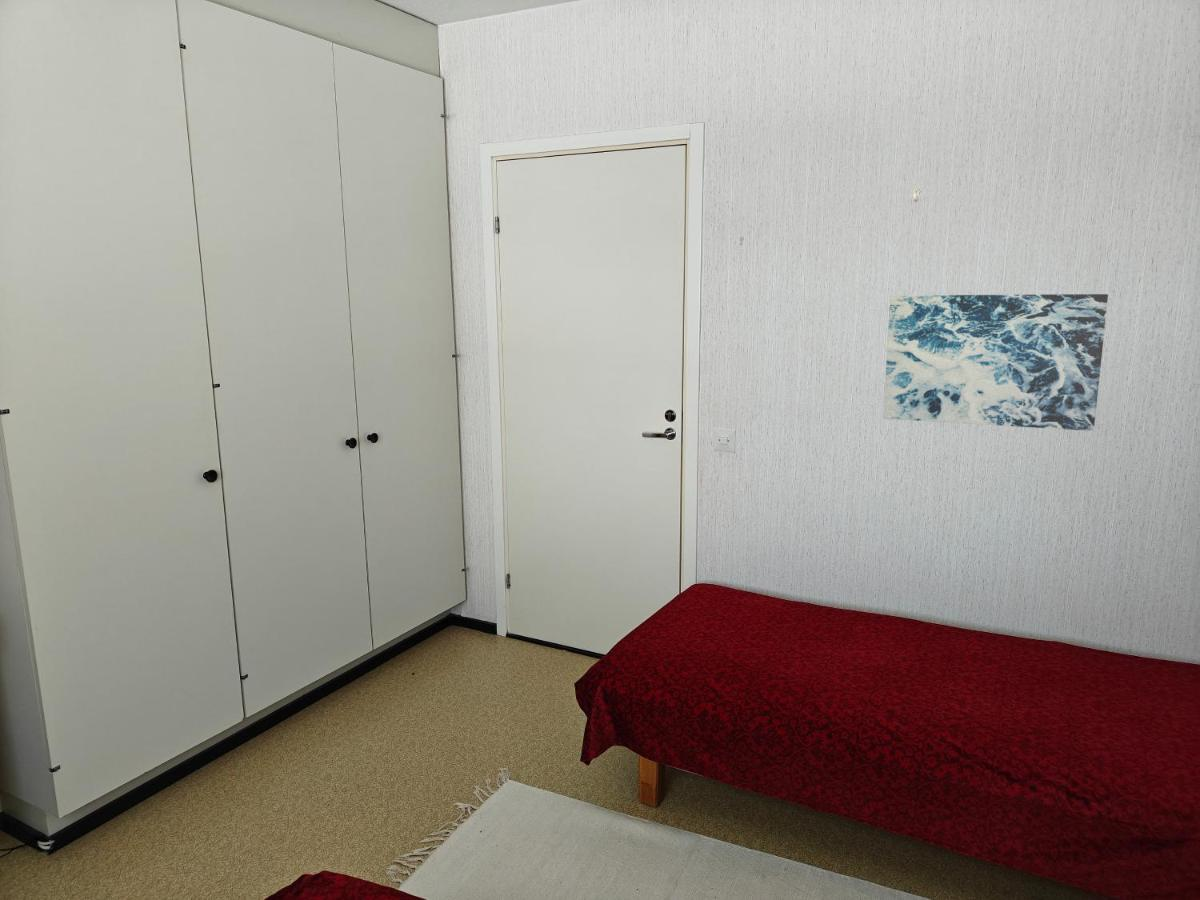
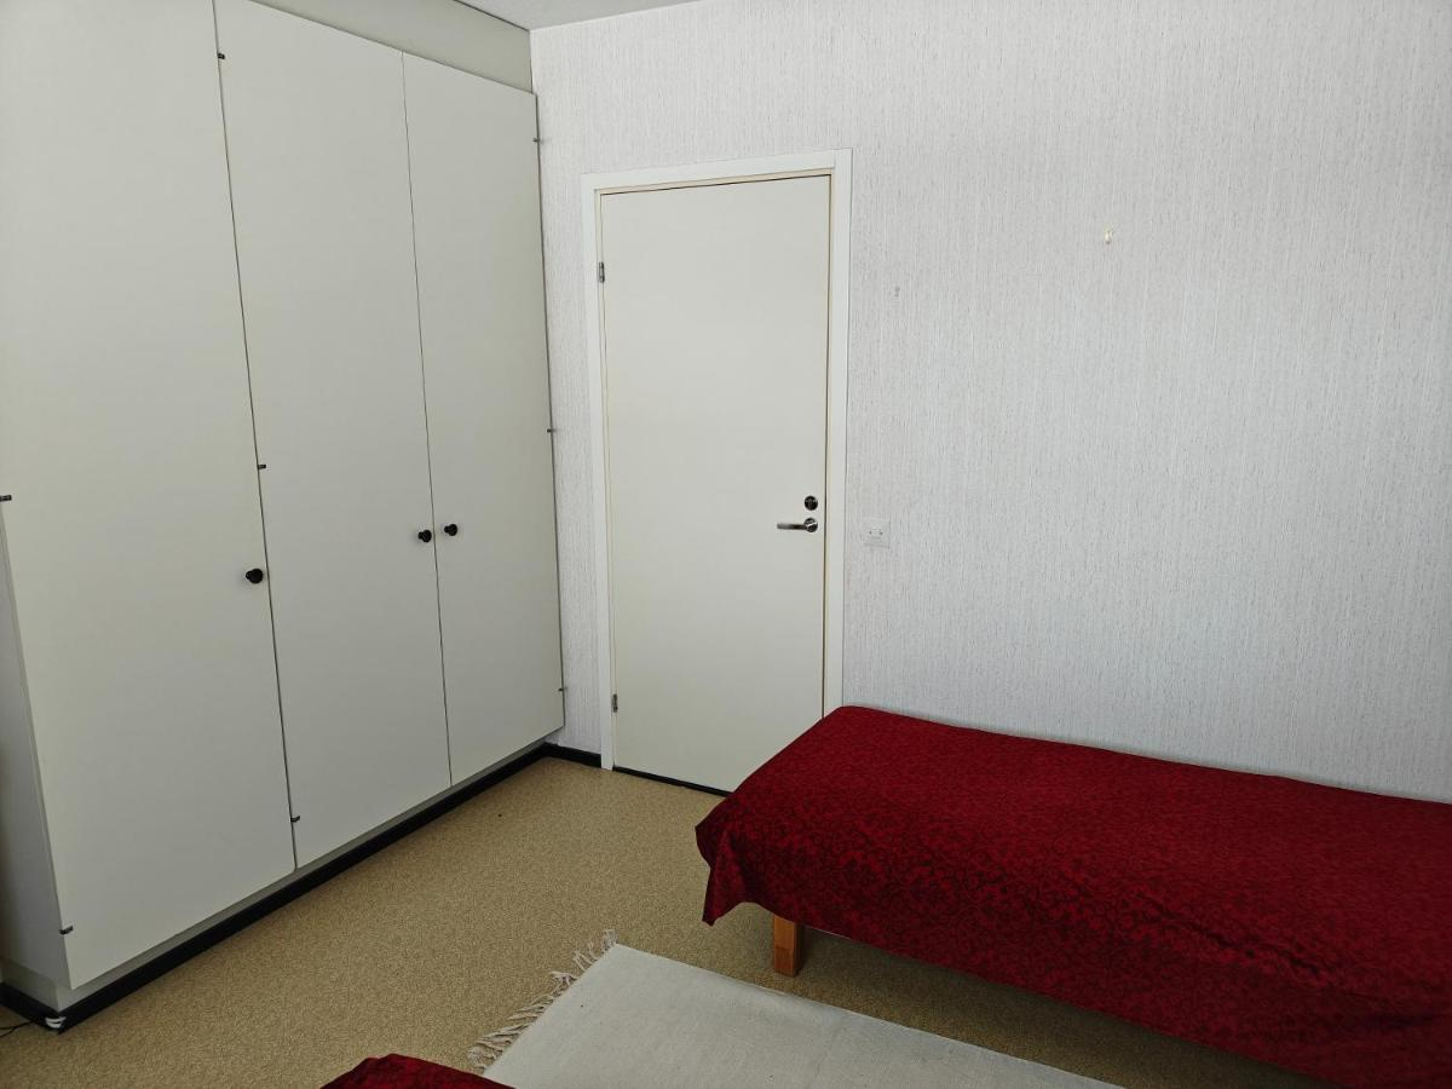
- wall art (988, 360)
